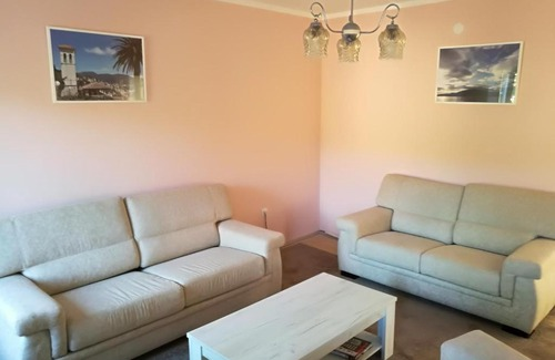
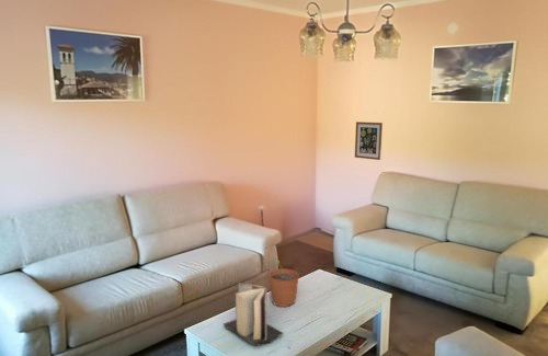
+ wall art (367, 140)
+ book (252, 310)
+ plant pot (283, 280)
